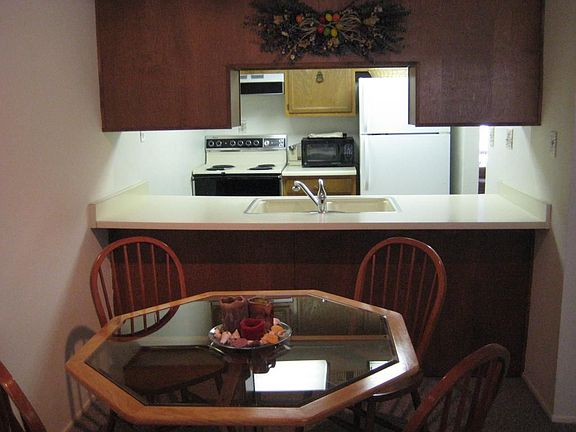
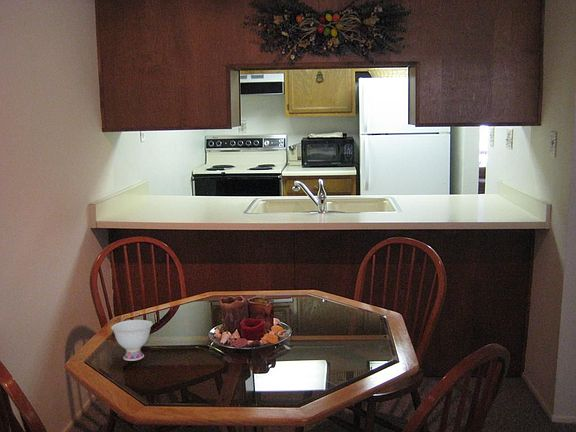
+ teacup (134, 340)
